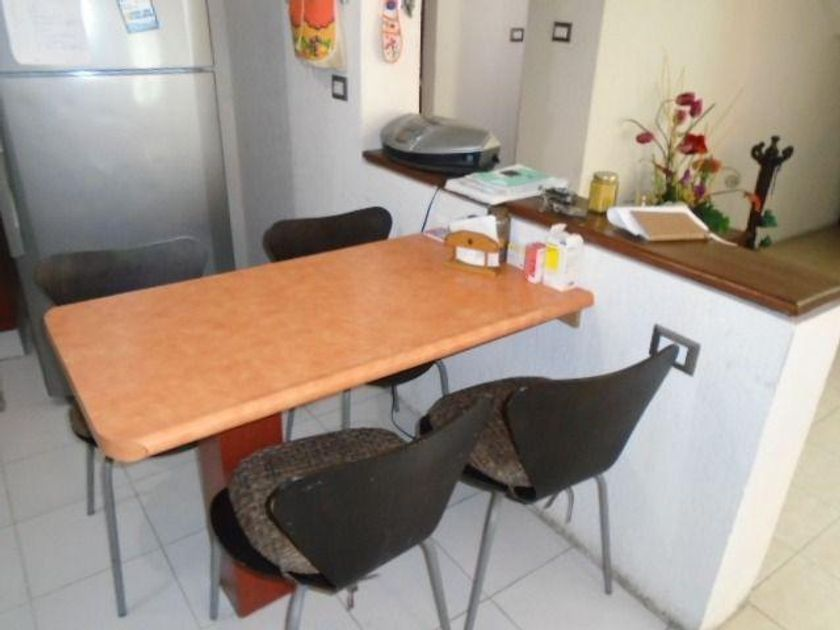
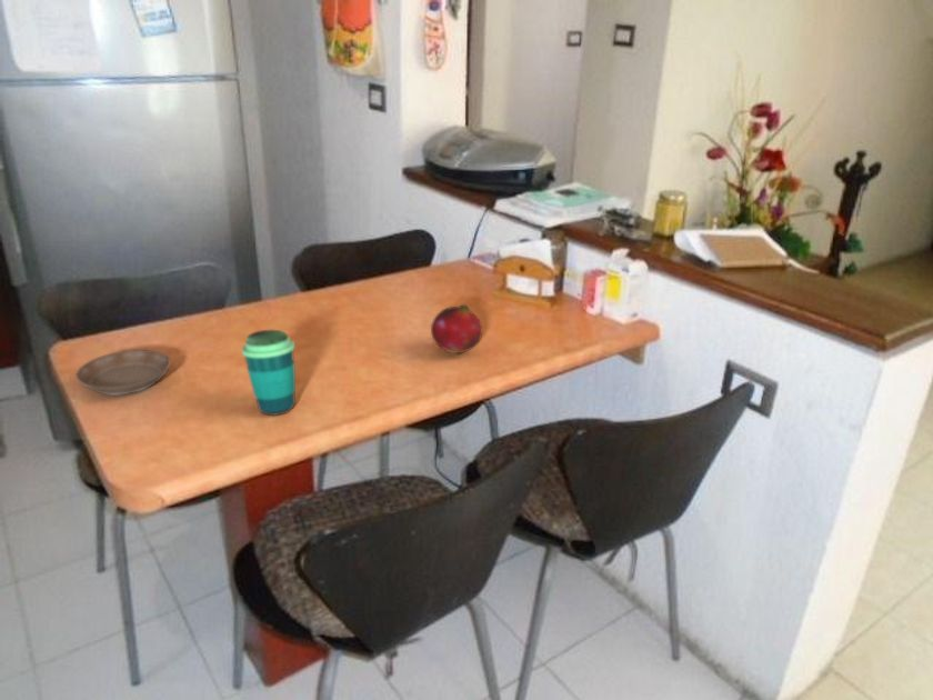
+ cup (270, 371)
+ saucer (126, 373)
+ fruit (457, 327)
